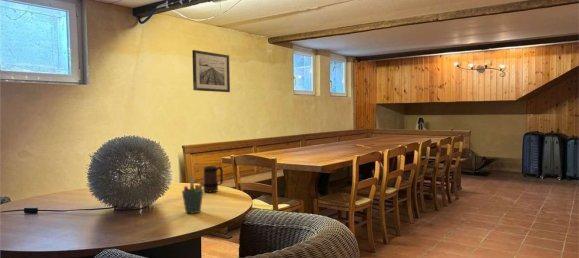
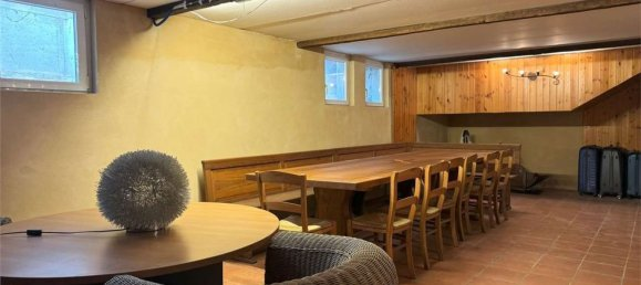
- pen holder (193, 195)
- mug (213, 178)
- wall art (212, 72)
